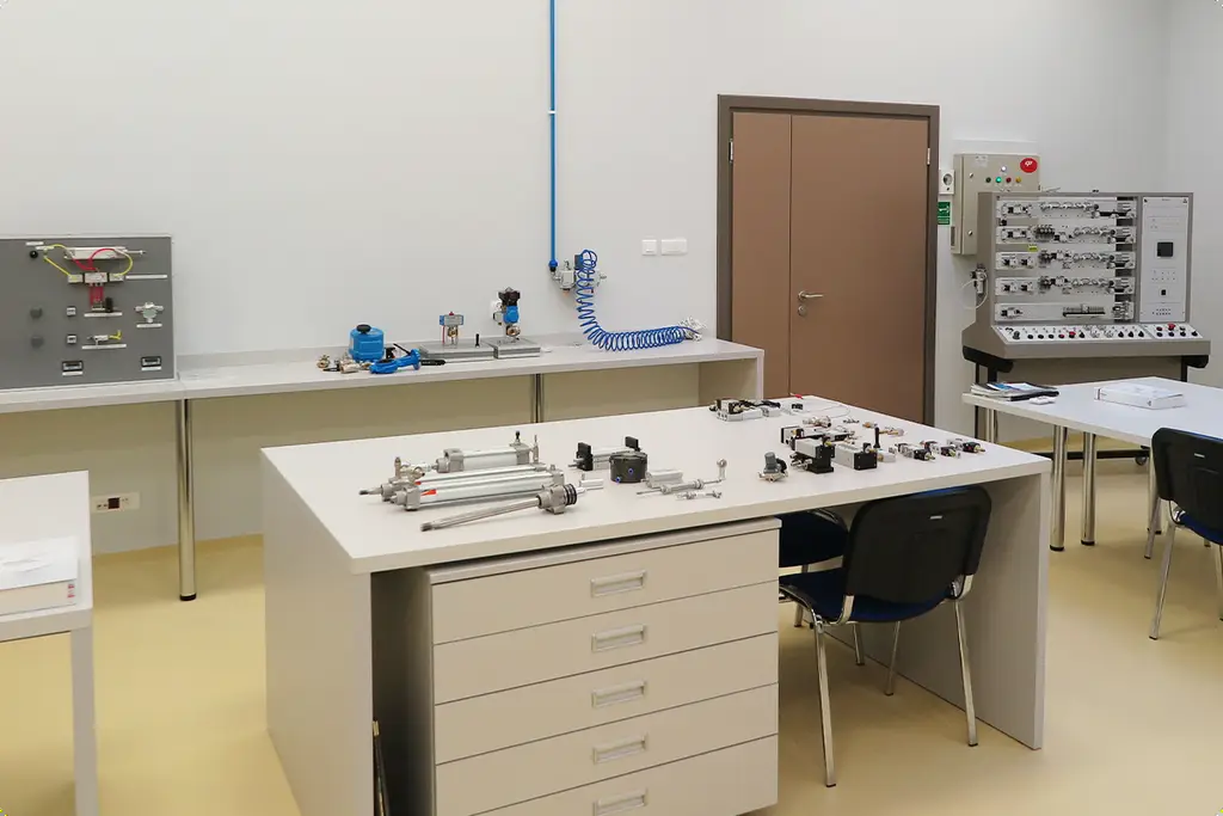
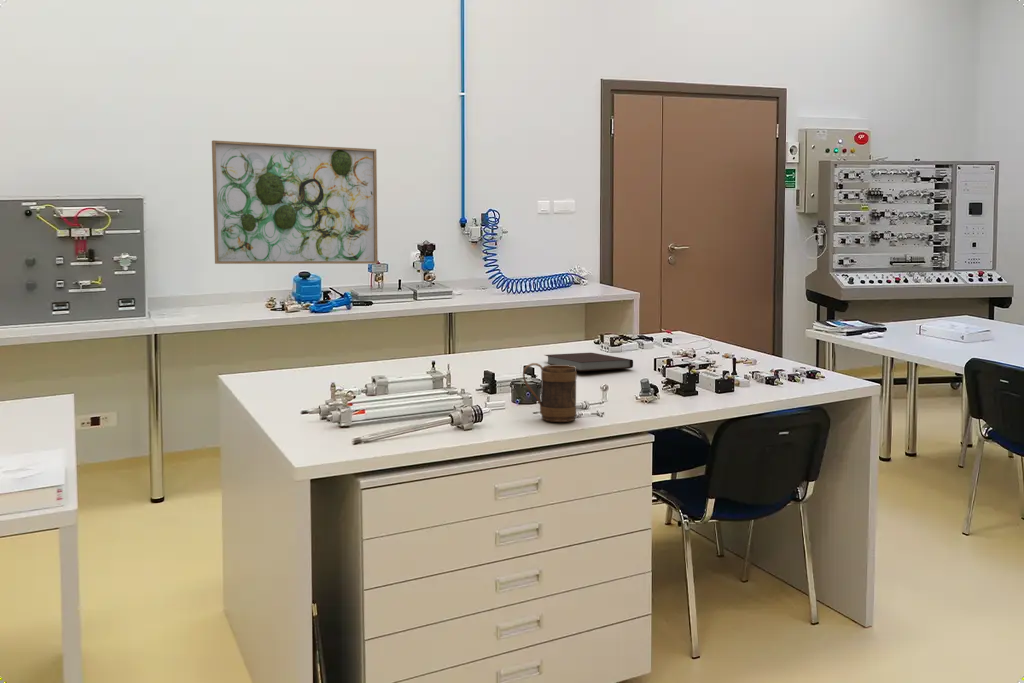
+ wall art (298, 204)
+ notebook (587, 361)
+ mug (549, 391)
